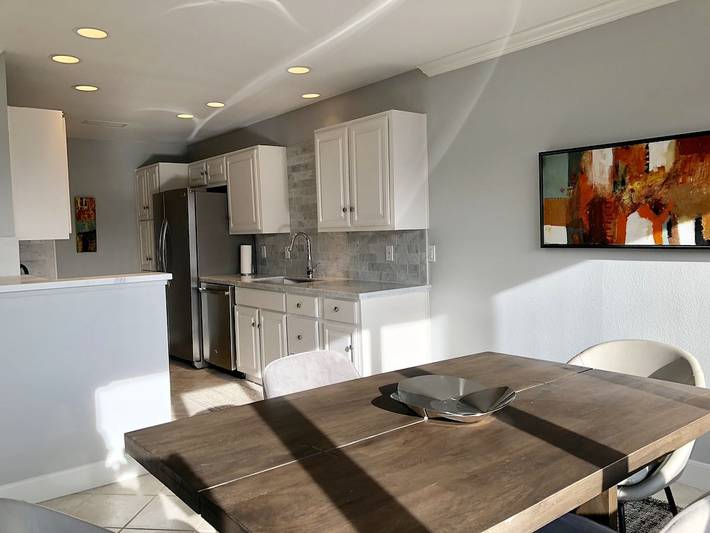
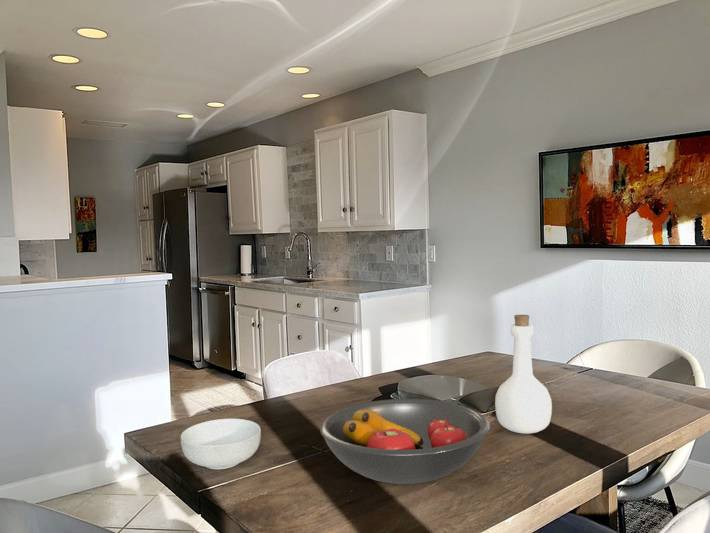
+ bottle (522, 373)
+ cereal bowl (221, 446)
+ fruit bowl (404, 439)
